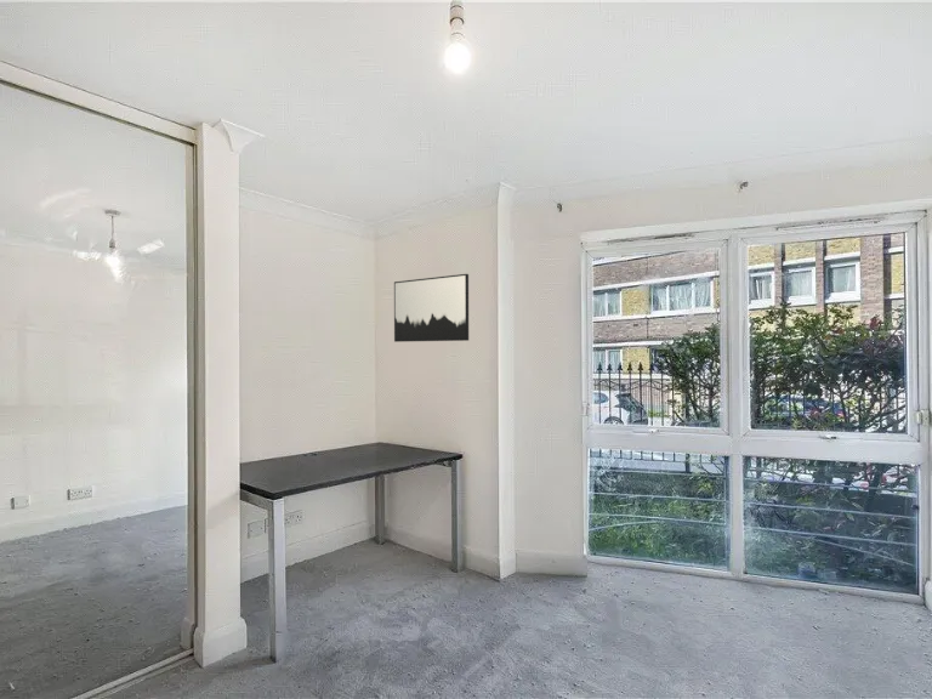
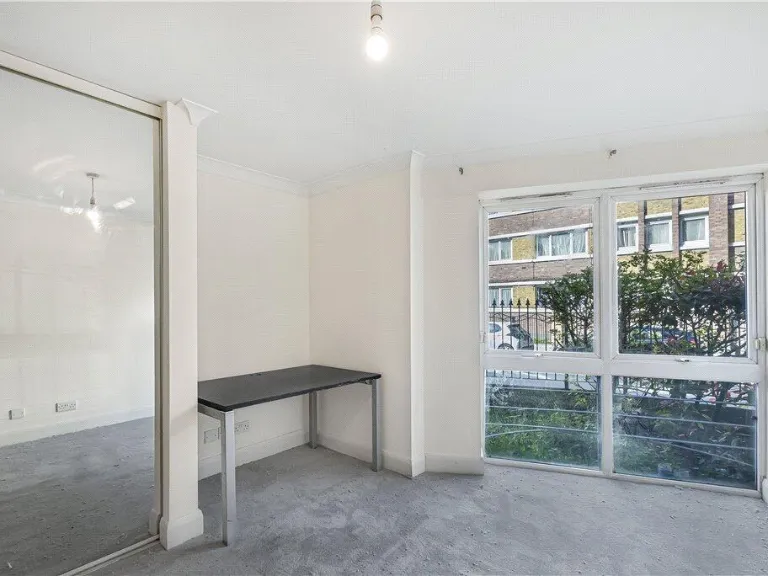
- wall art (428, 309)
